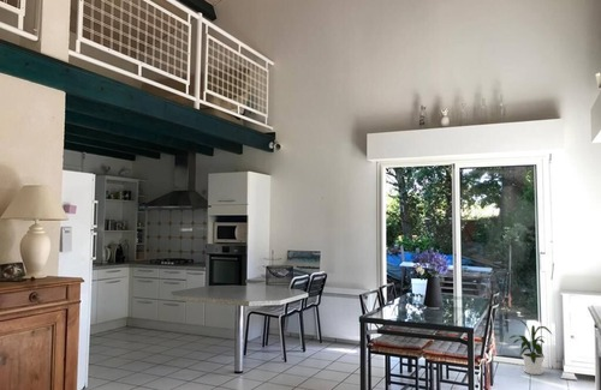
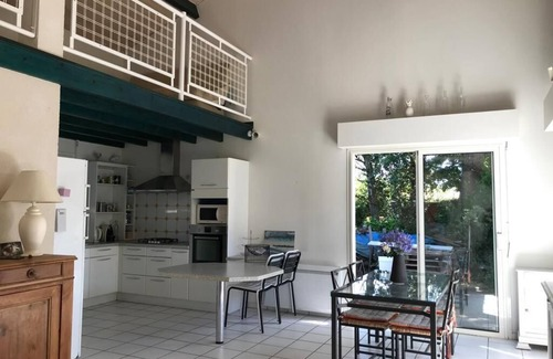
- house plant (530, 346)
